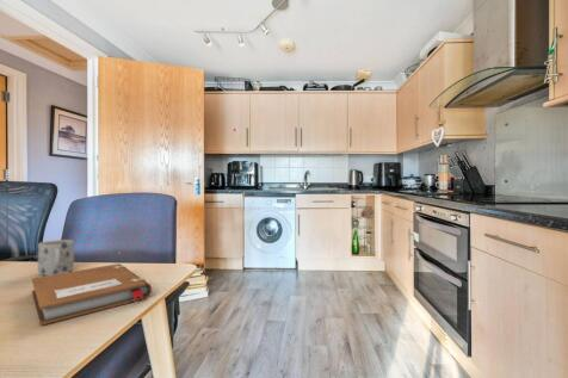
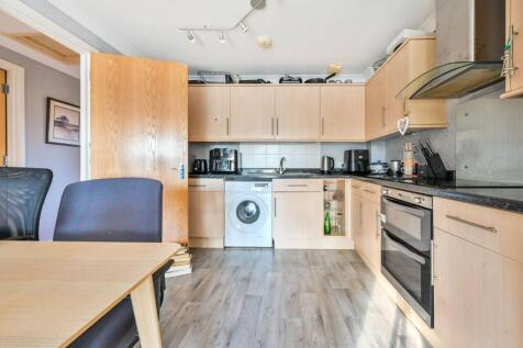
- notebook (91, 287)
- mug (56, 258)
